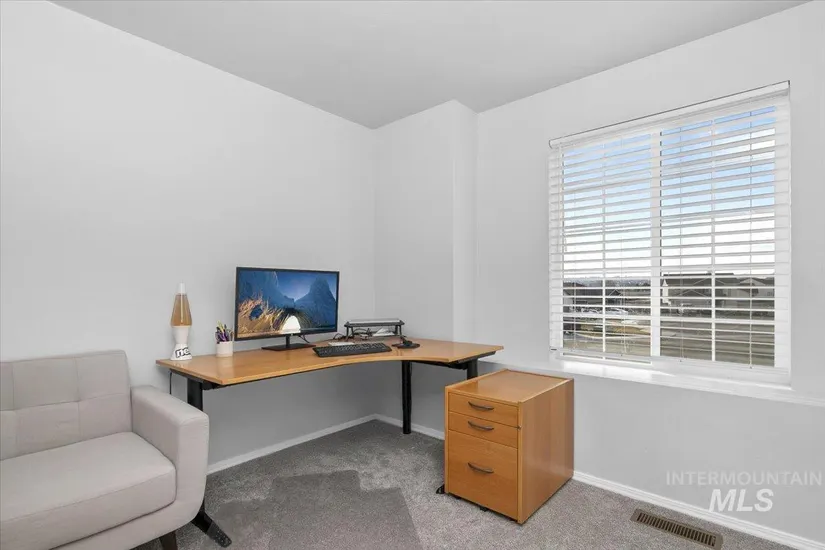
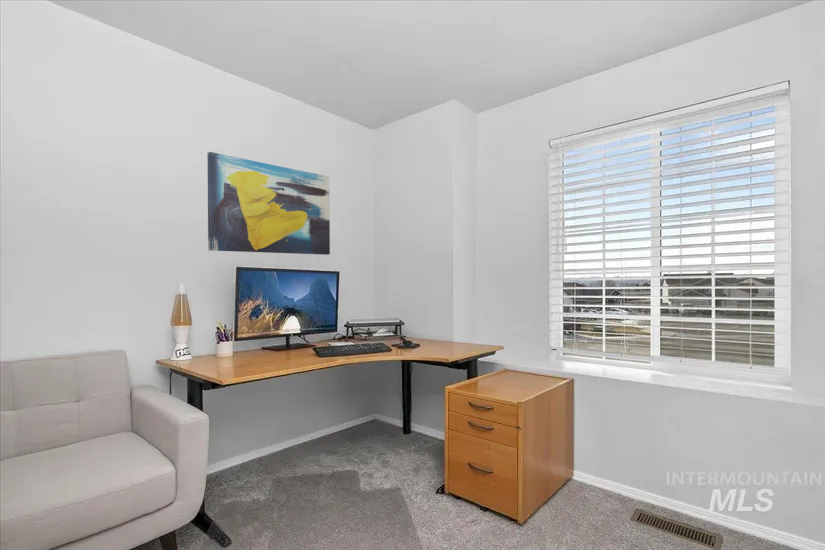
+ wall art (275, 209)
